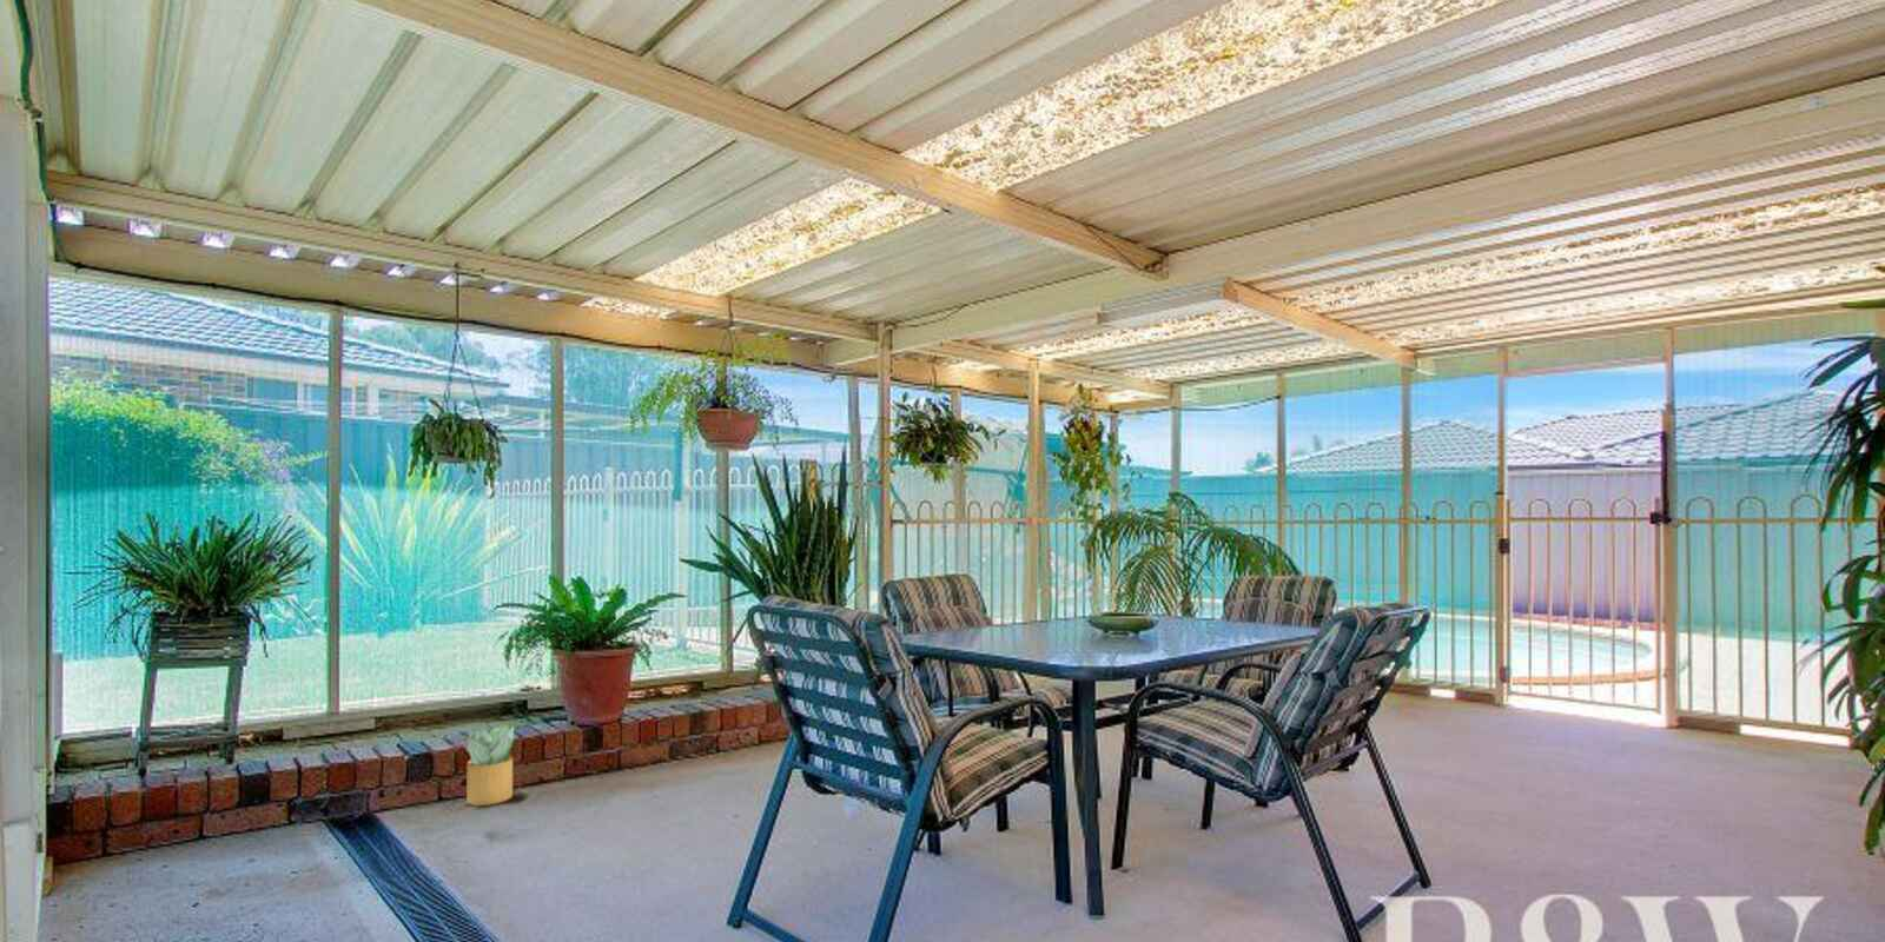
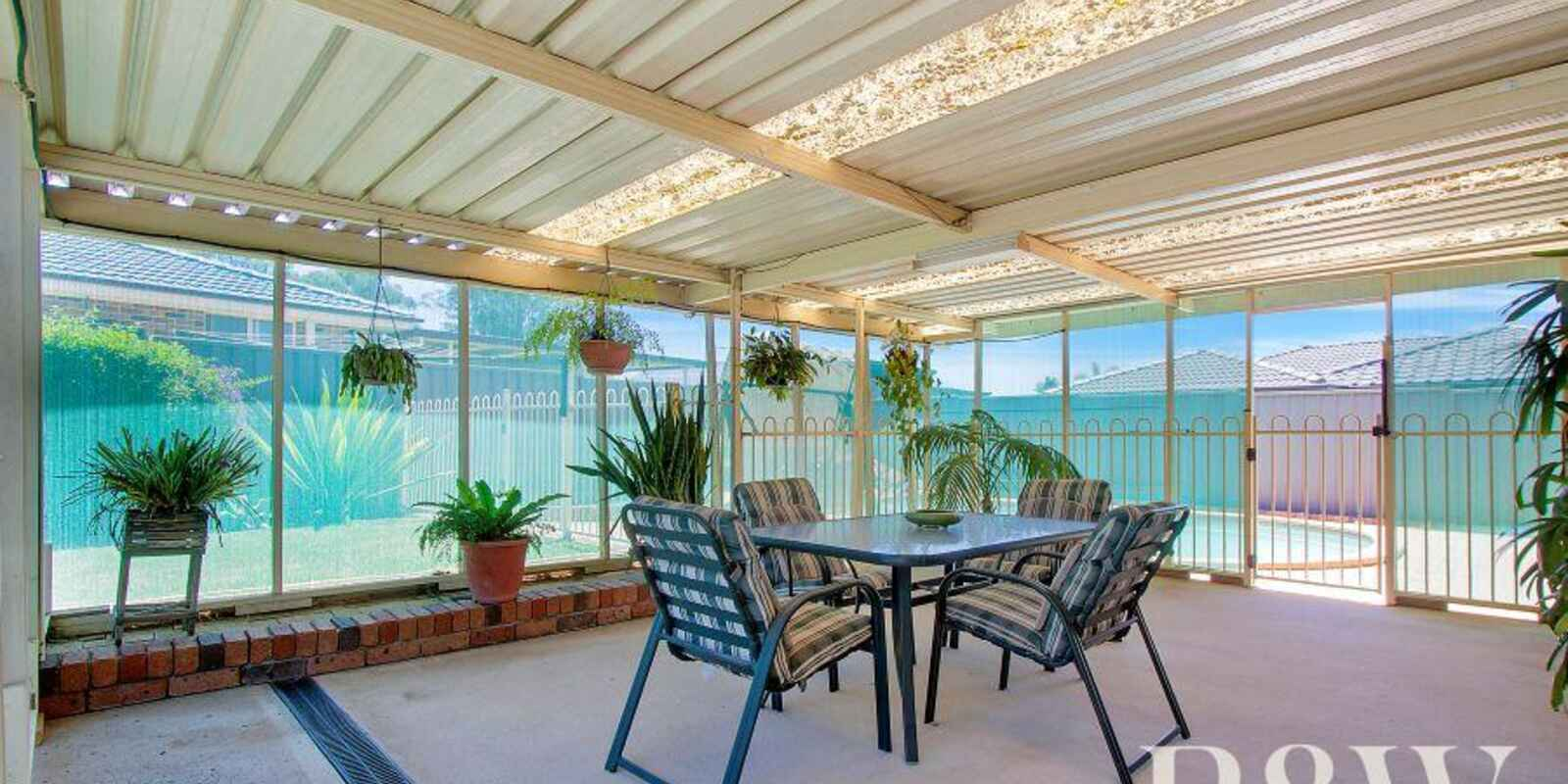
- potted plant (486, 764)
